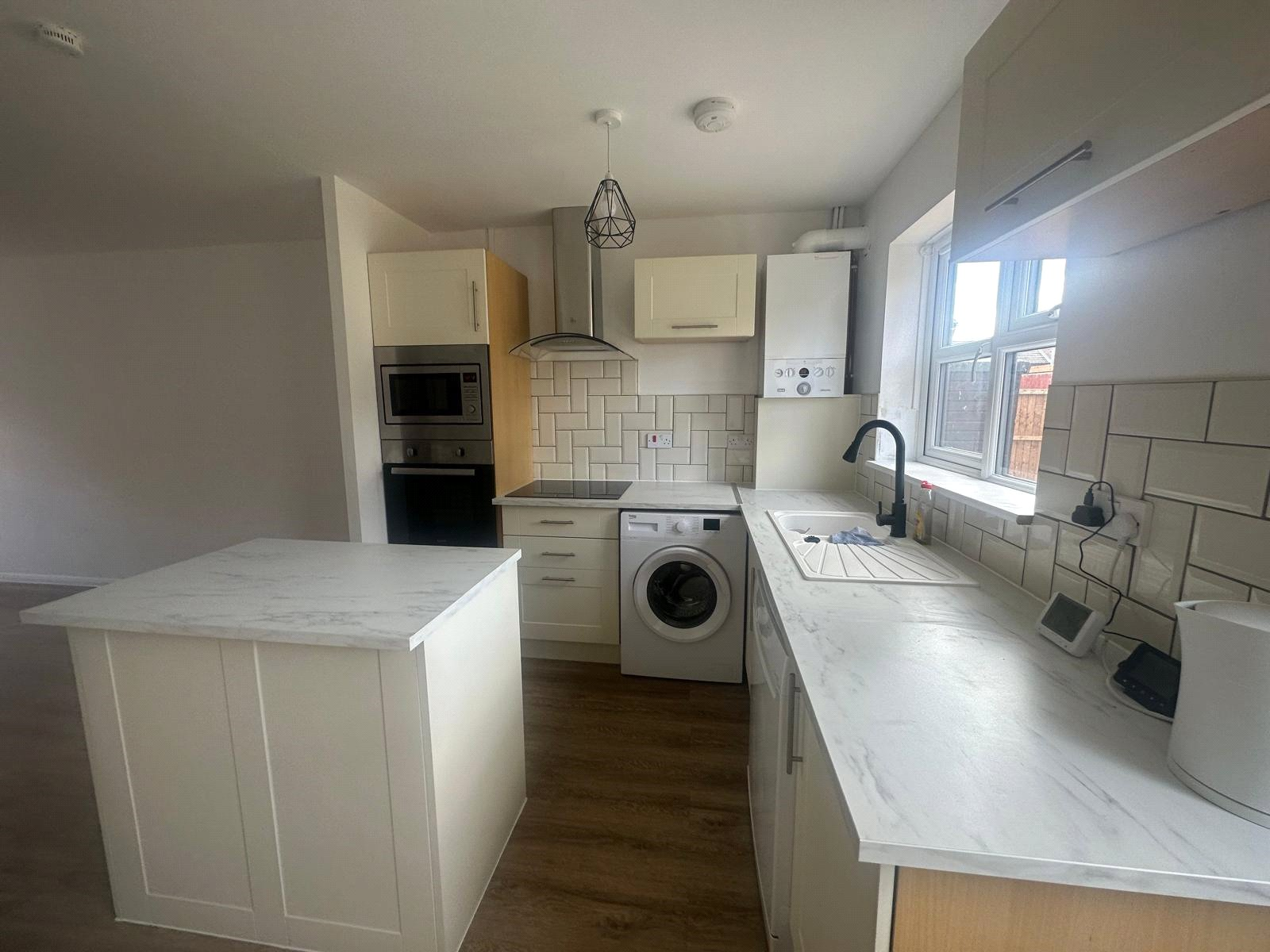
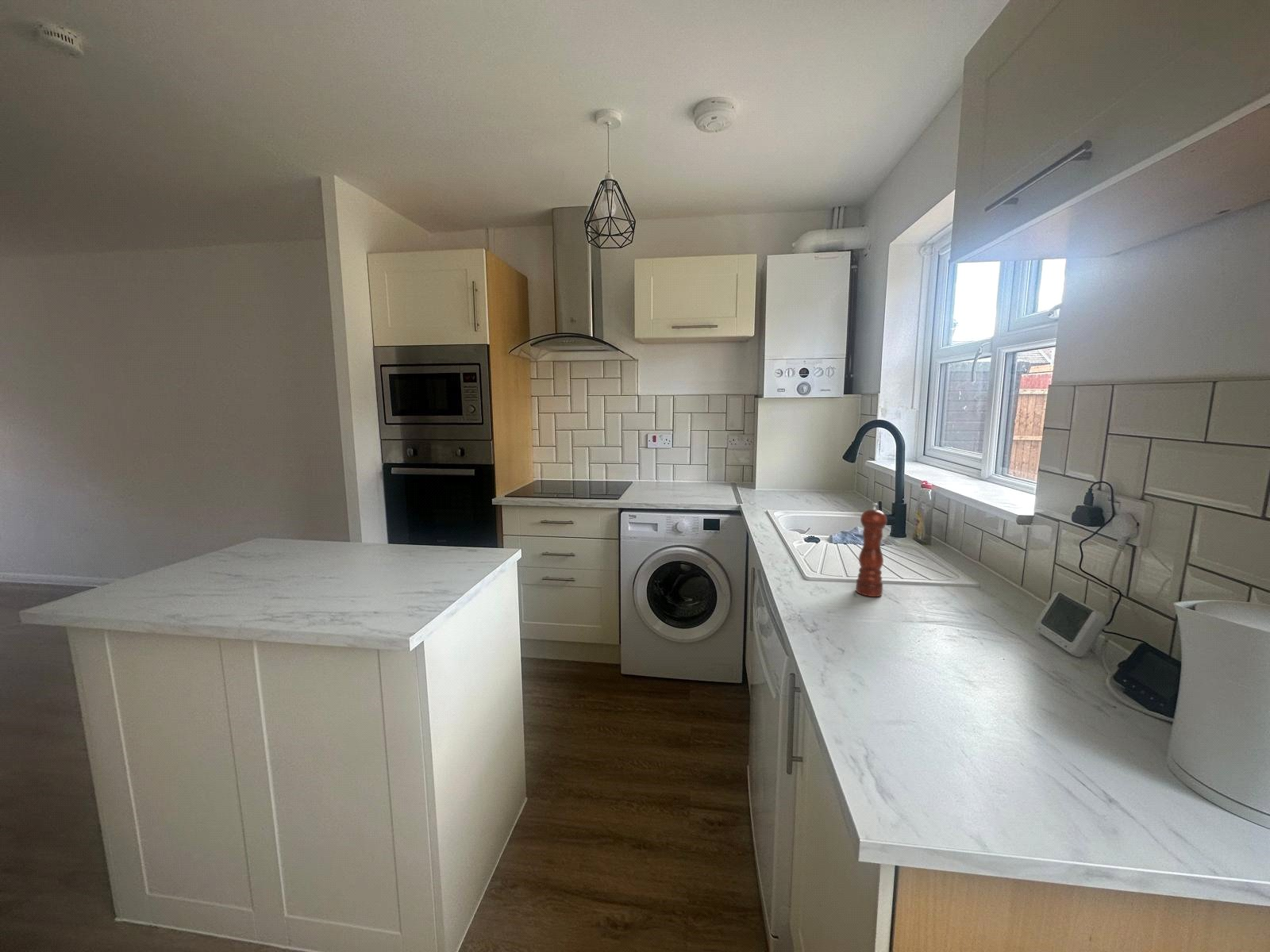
+ pepper mill (872, 548)
